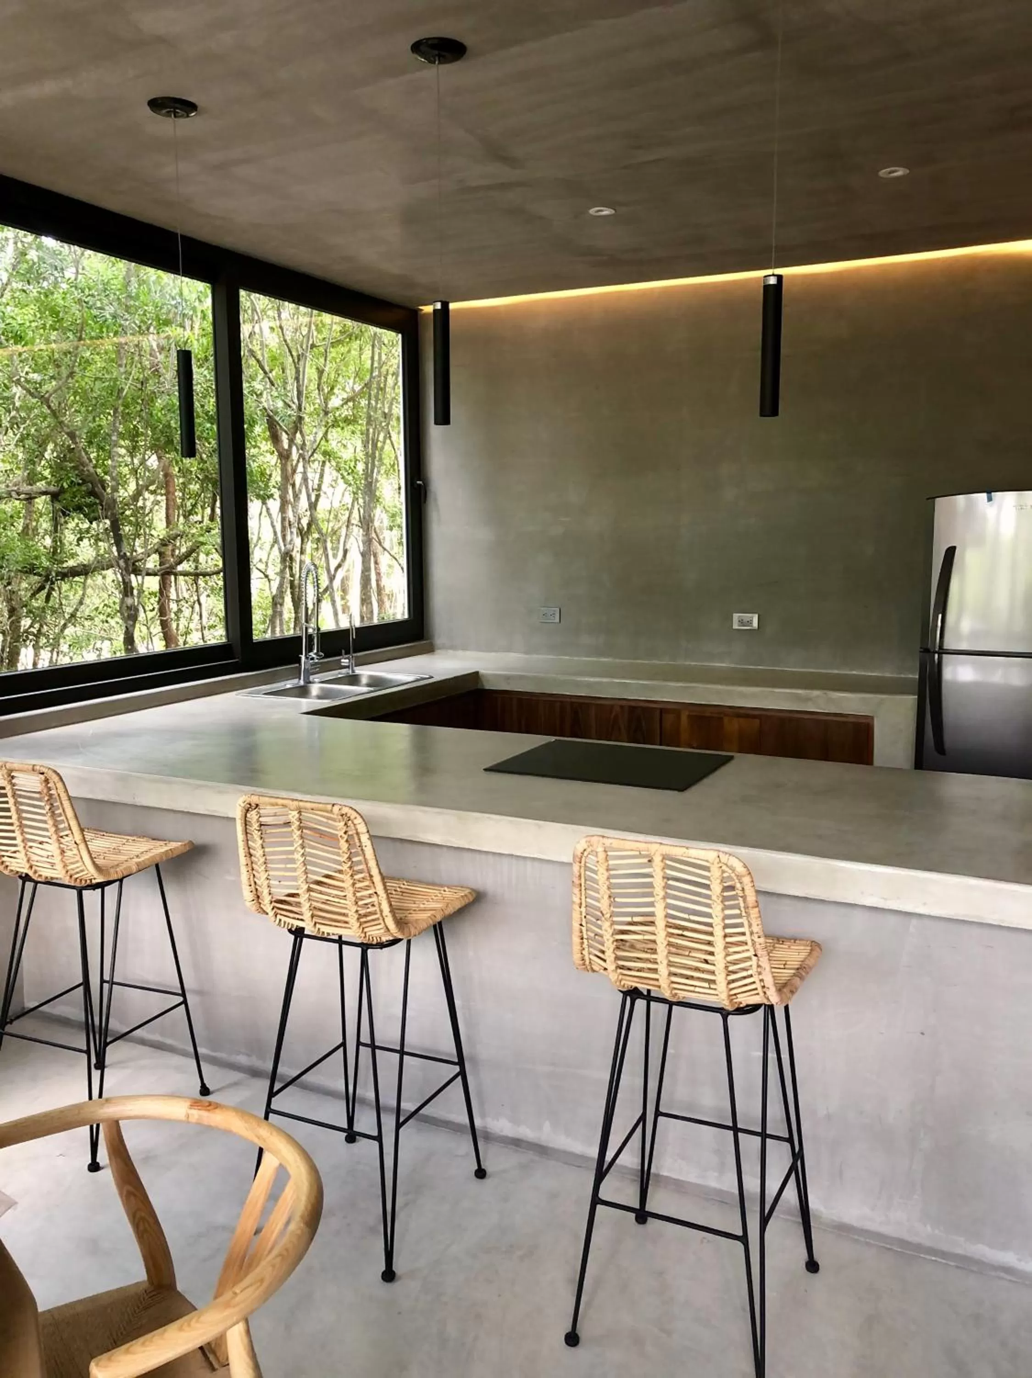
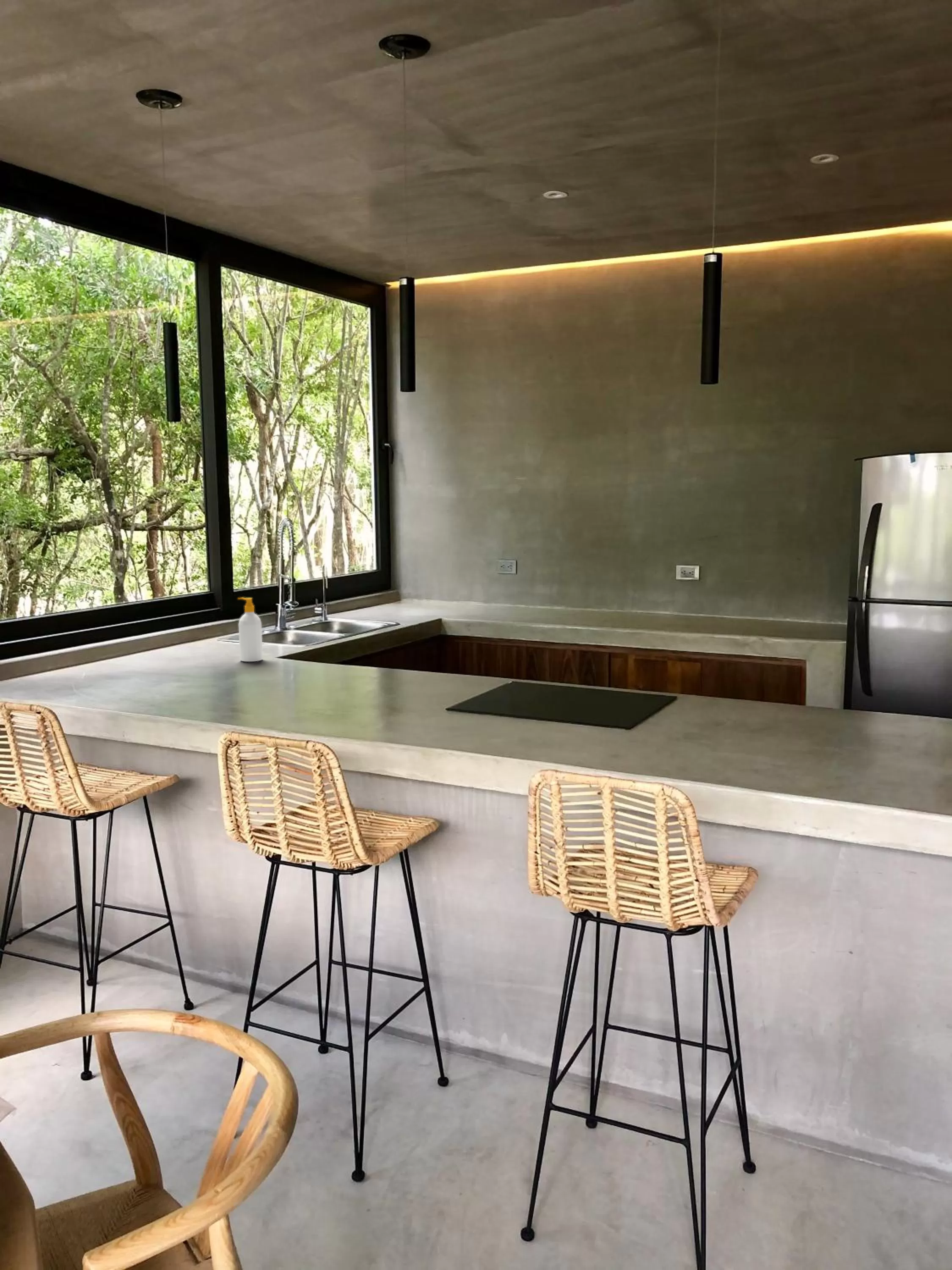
+ soap bottle (249, 629)
